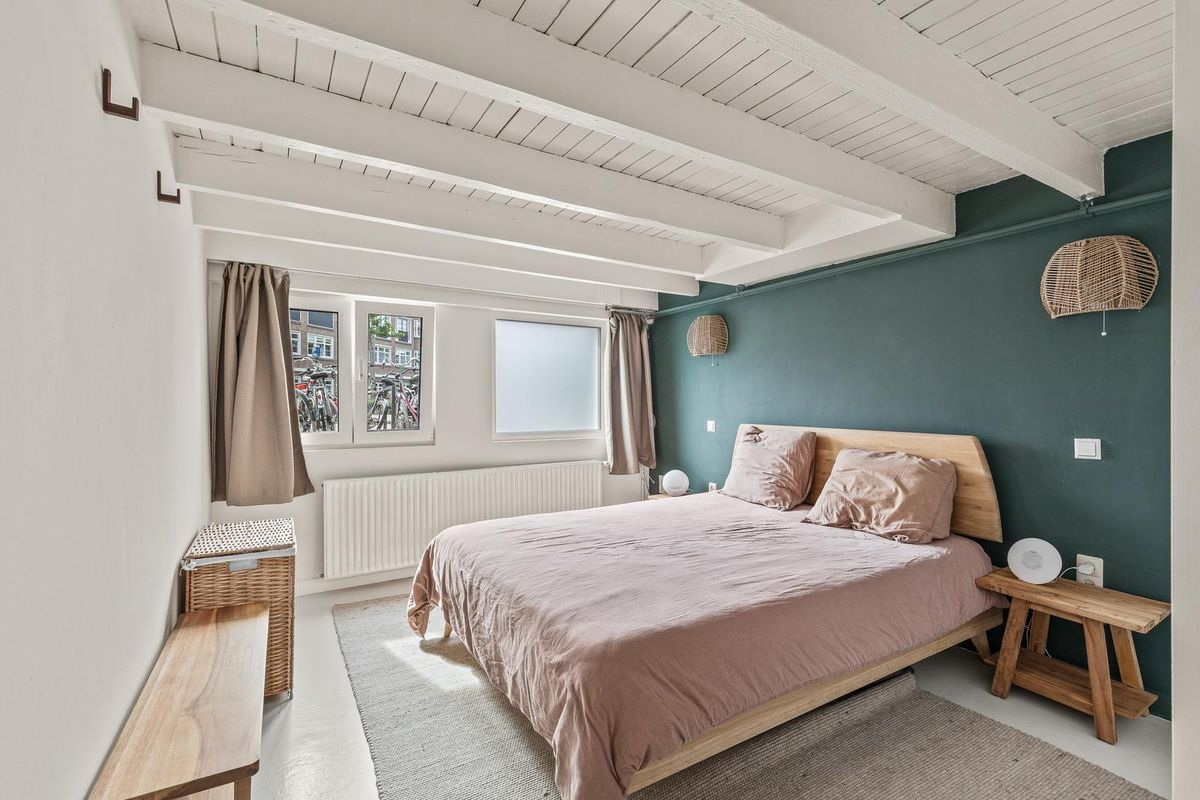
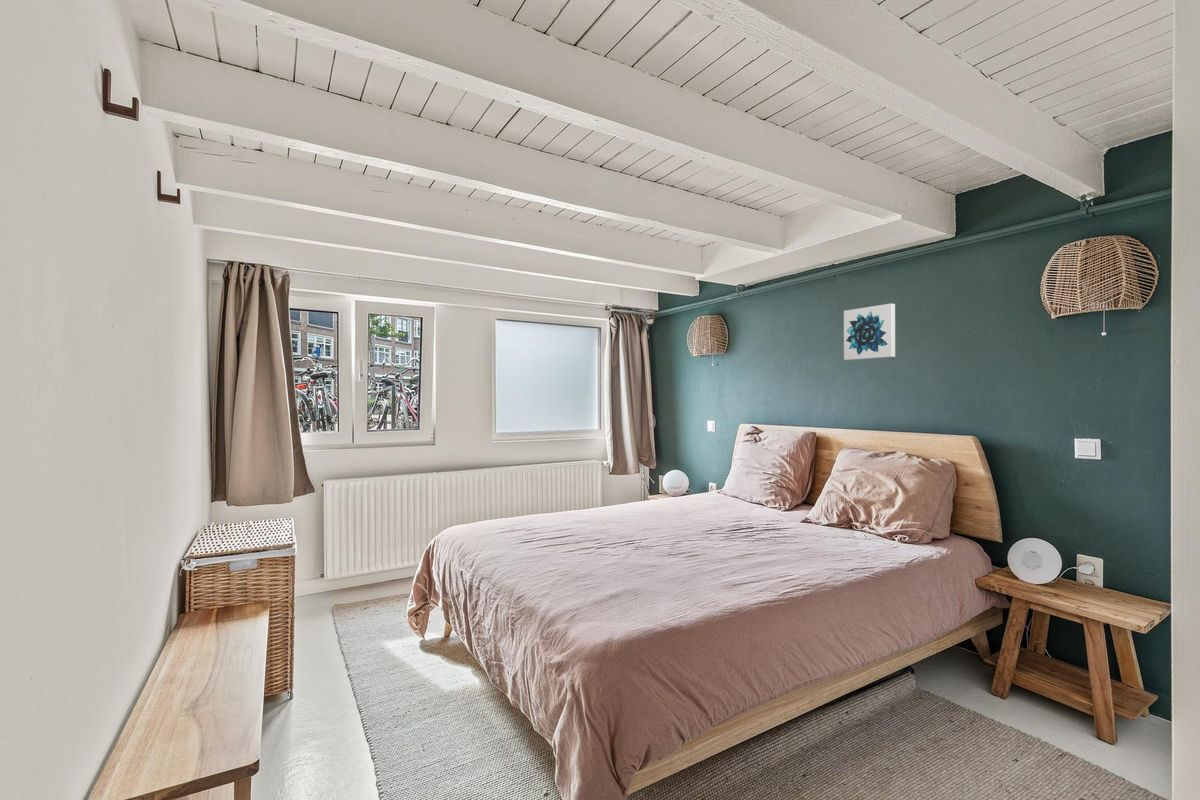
+ wall art (868, 332)
